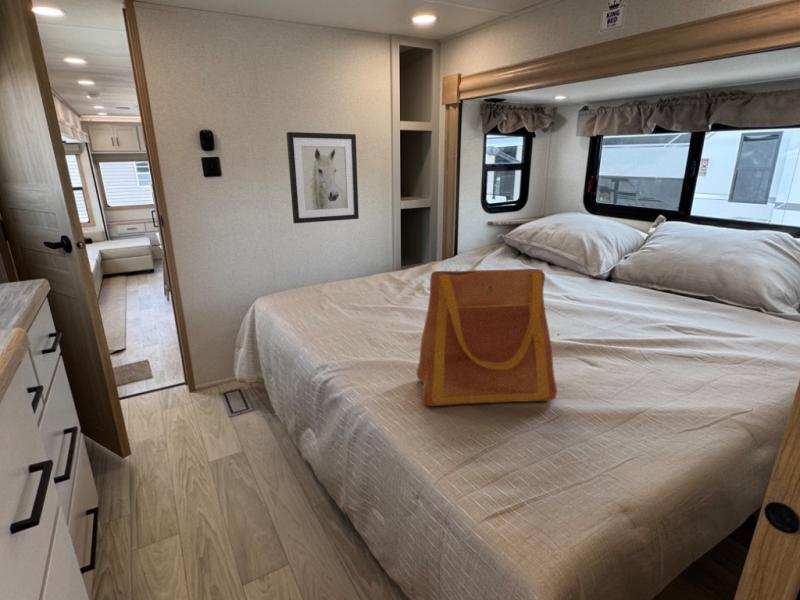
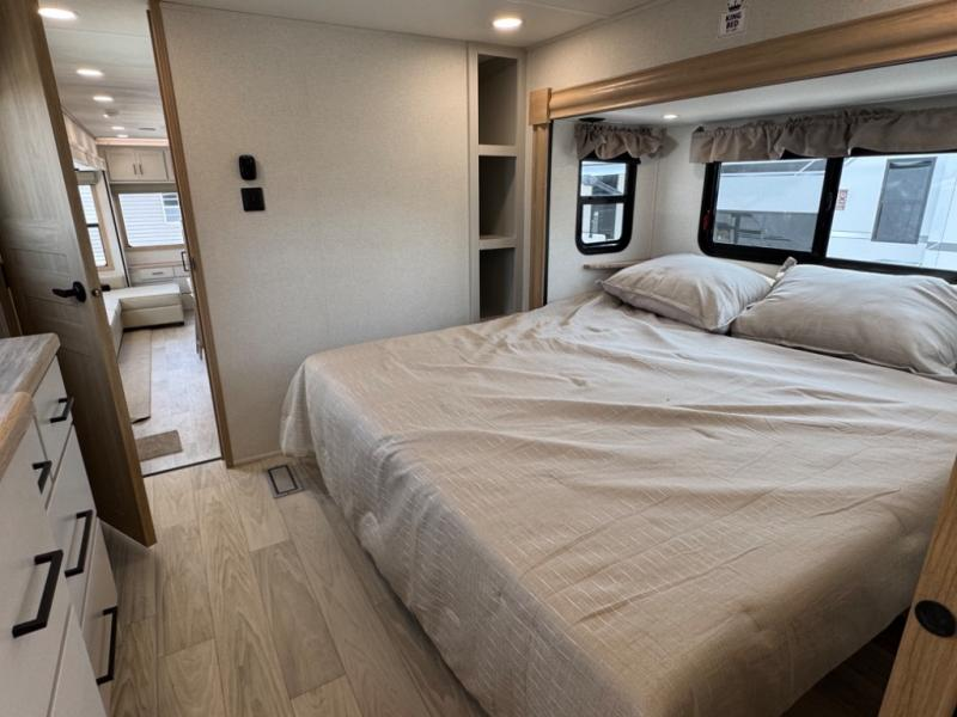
- wall art (324, 178)
- tote bag (485, 332)
